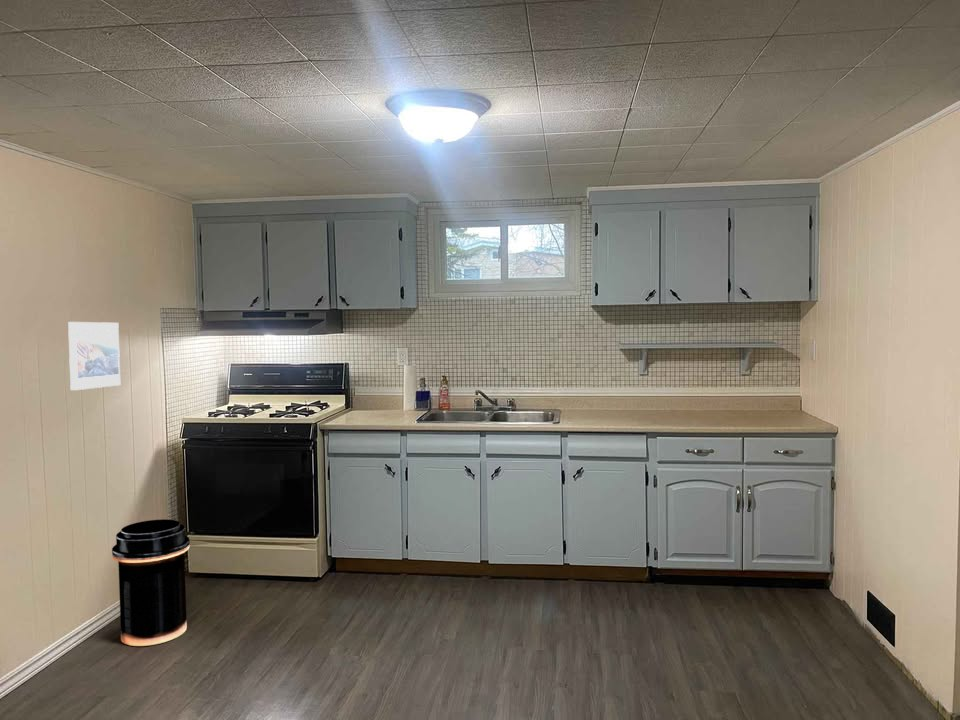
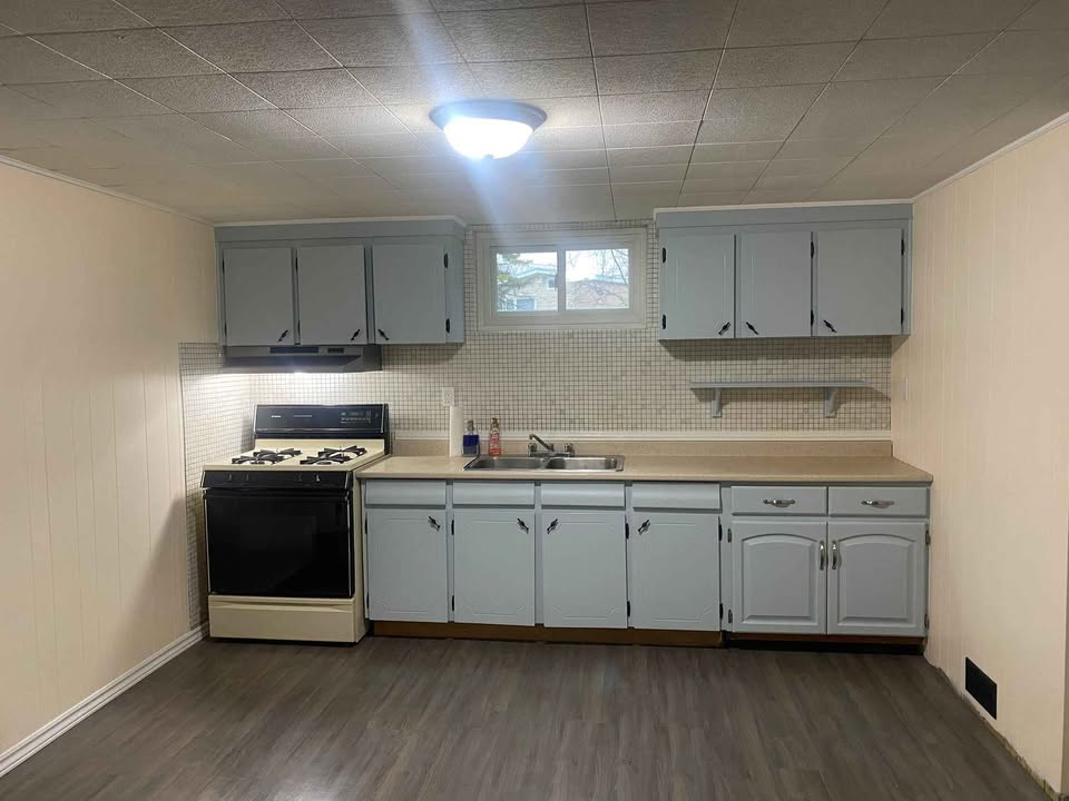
- trash can (152, 579)
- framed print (95, 355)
